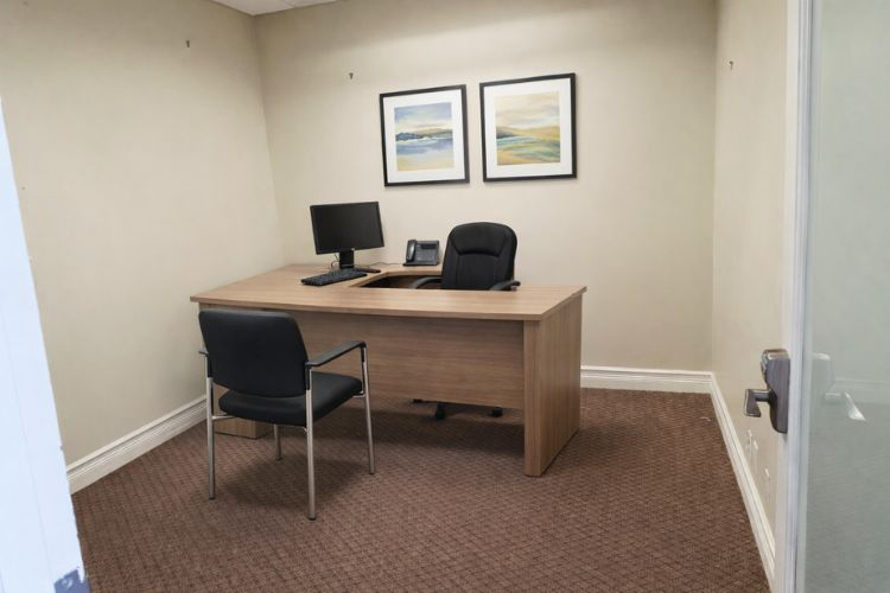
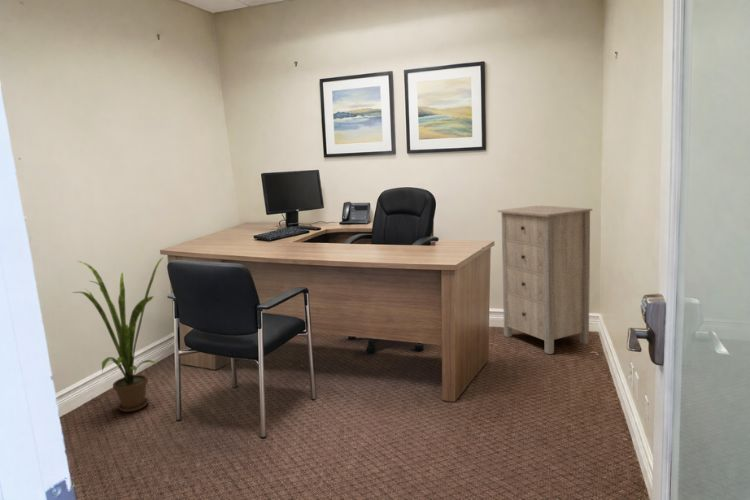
+ storage cabinet (543, 275)
+ house plant (114, 336)
